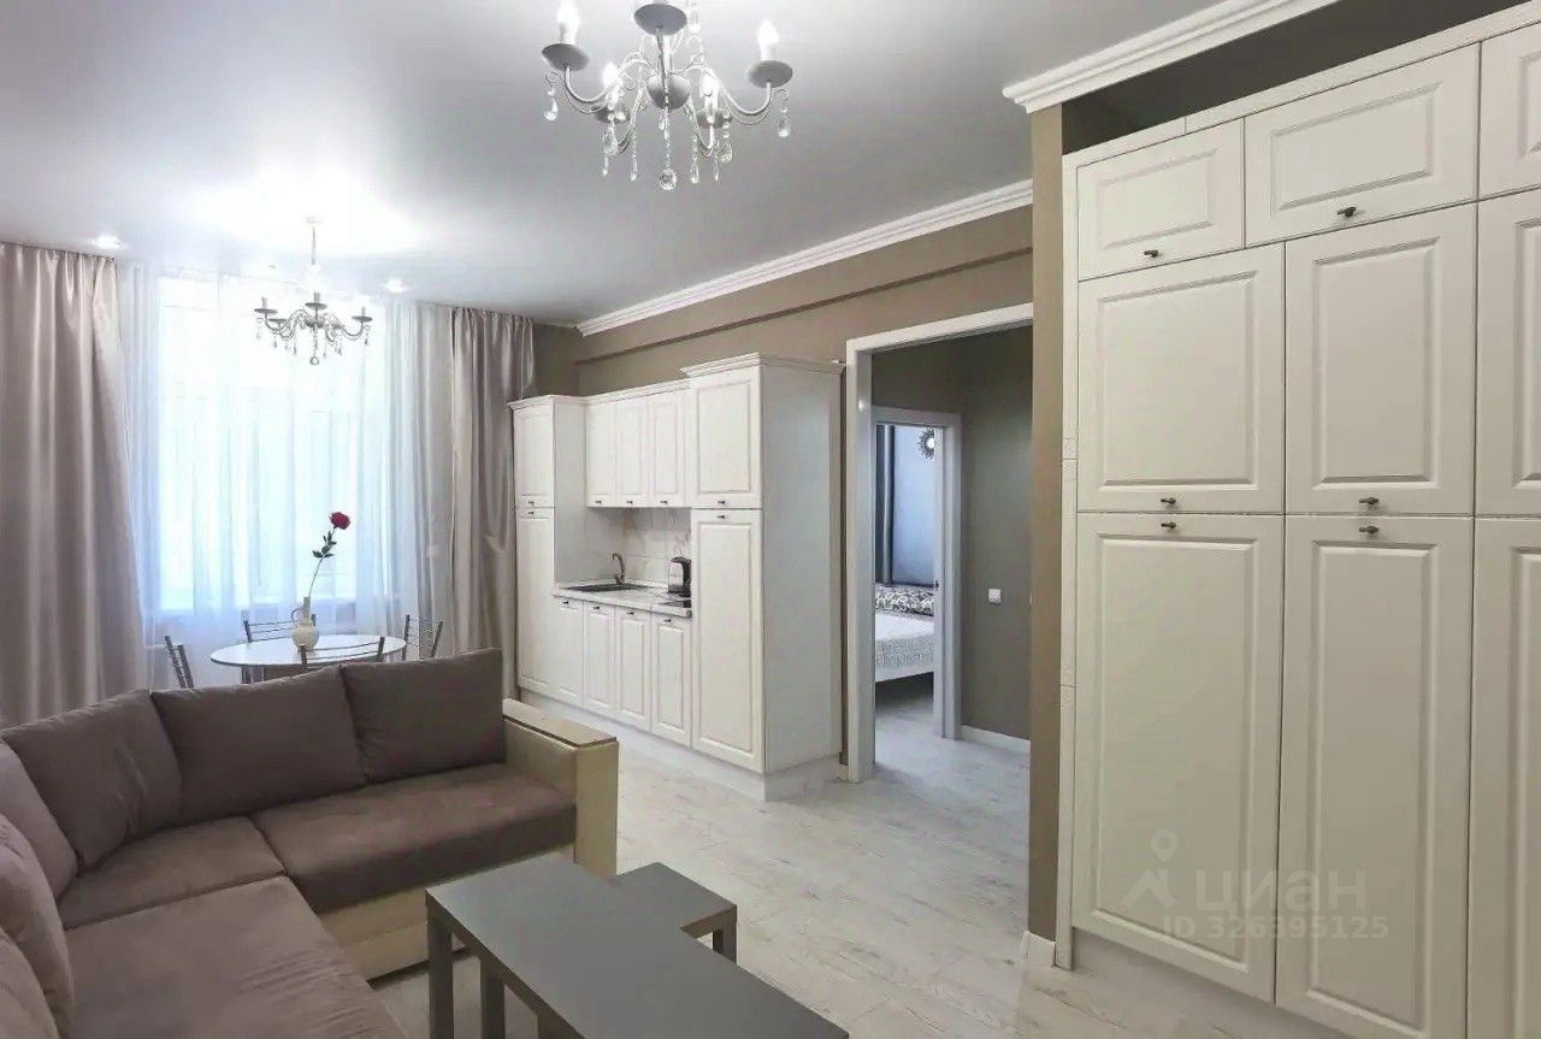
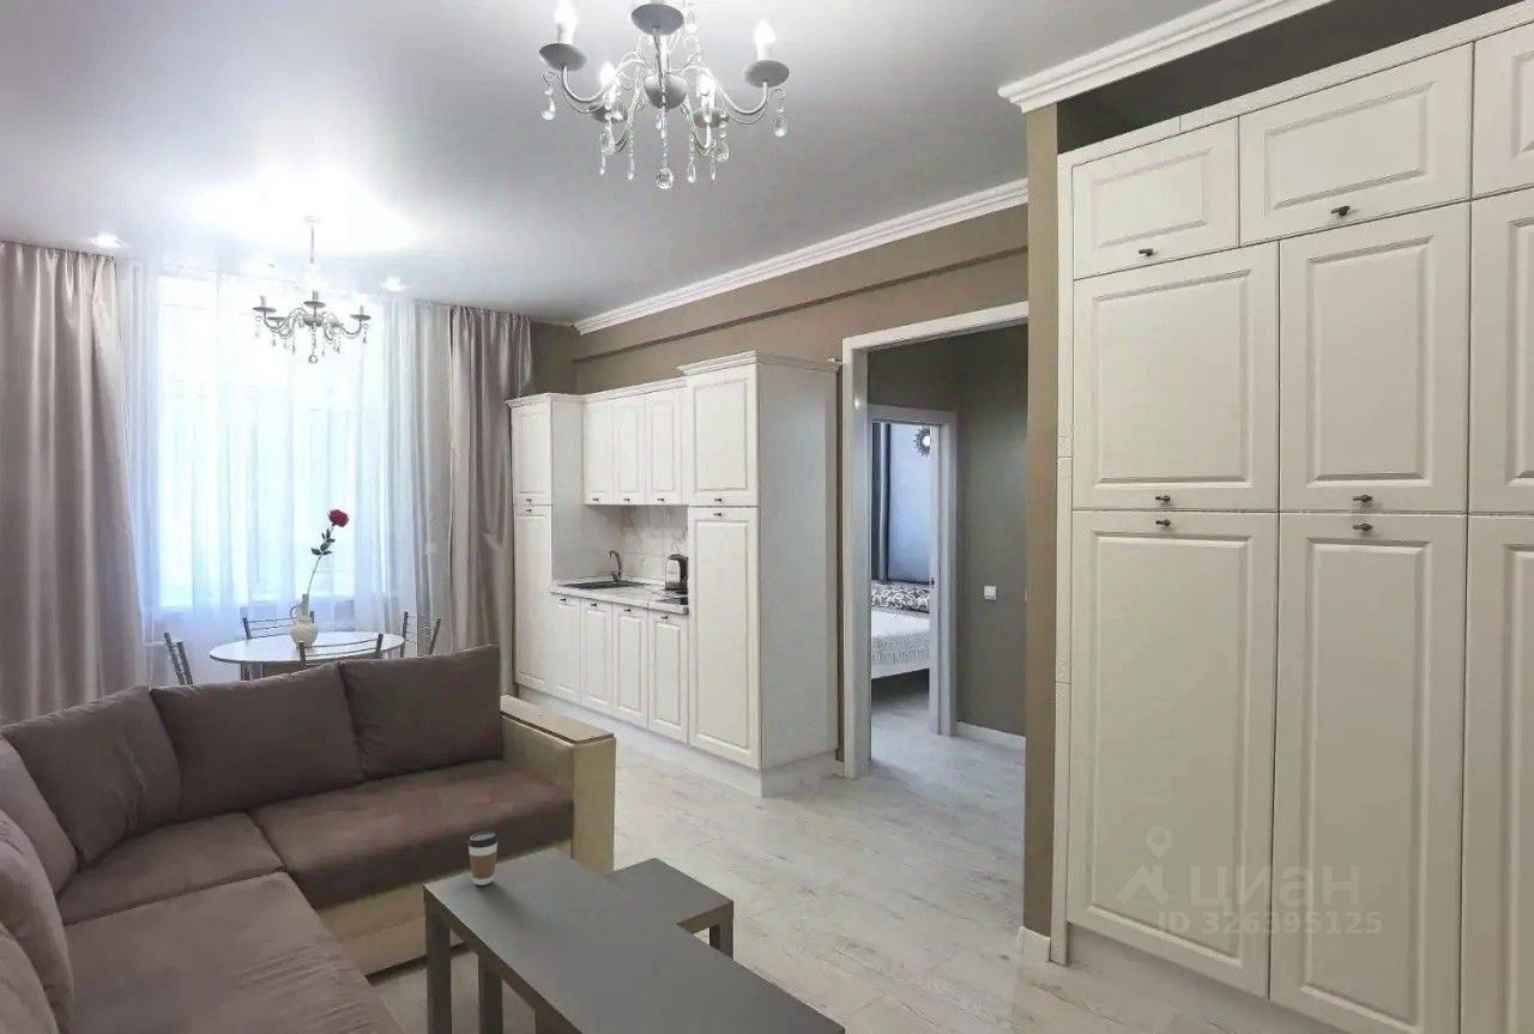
+ coffee cup (483, 858)
